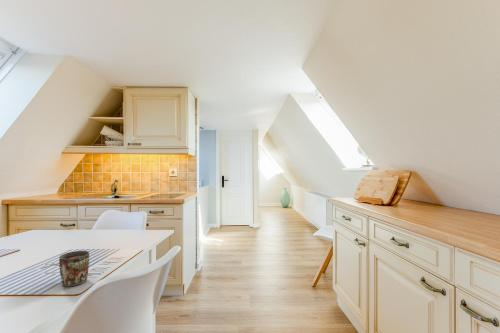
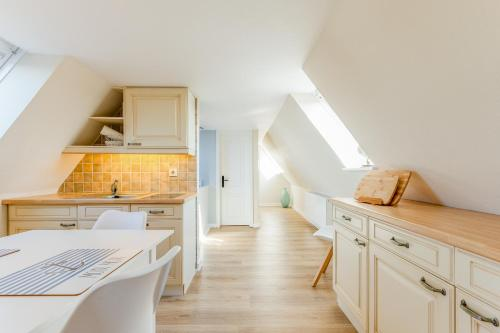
- mug (71, 267)
